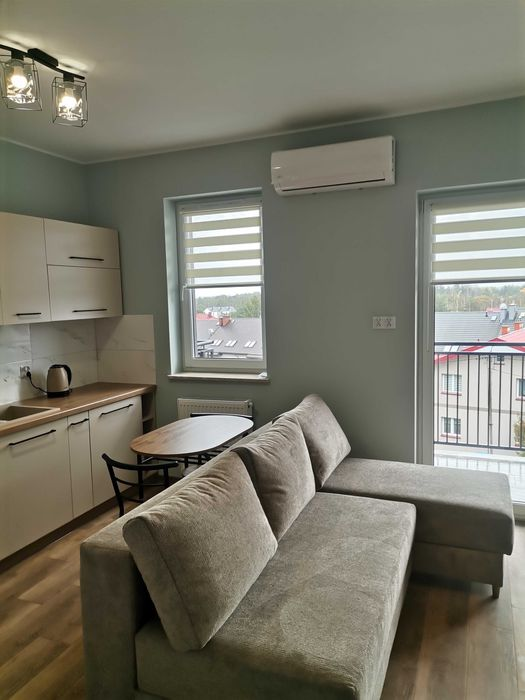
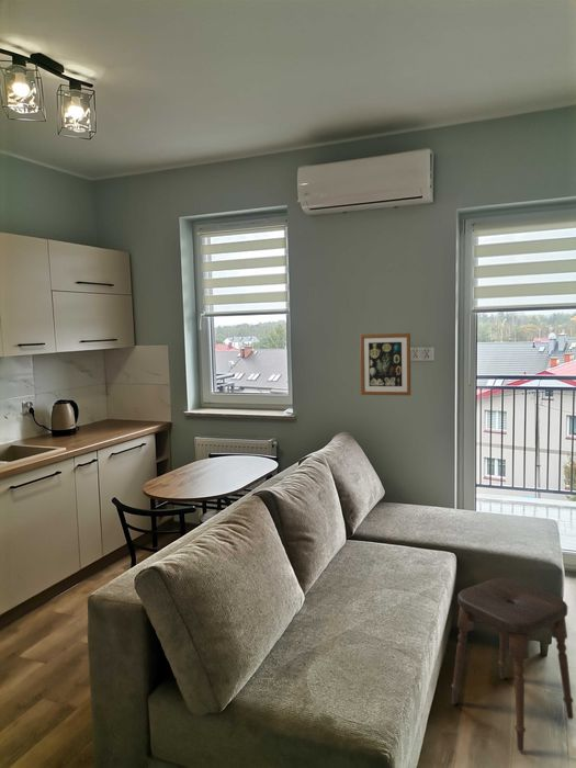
+ stool (510, 655)
+ wall art (385, 364)
